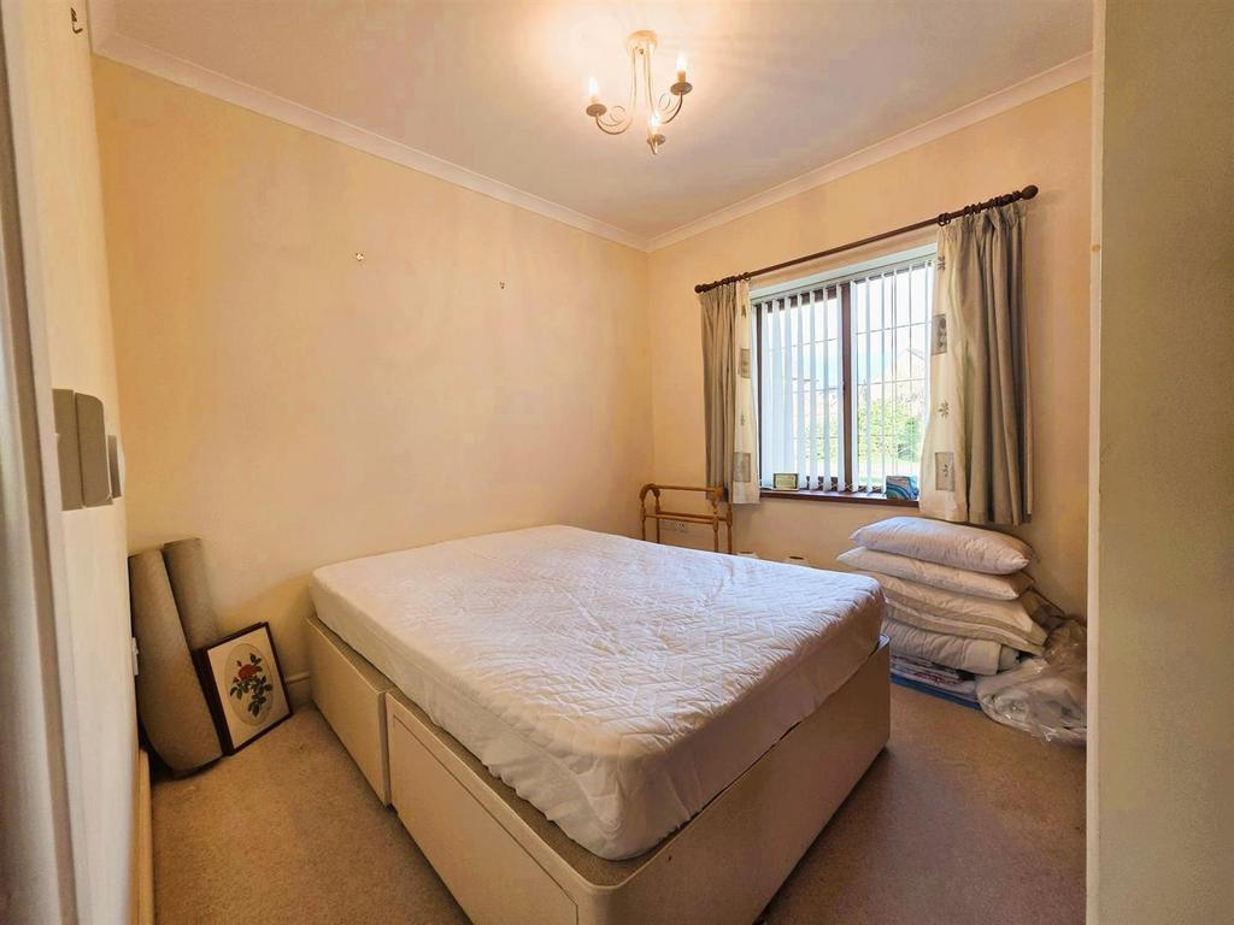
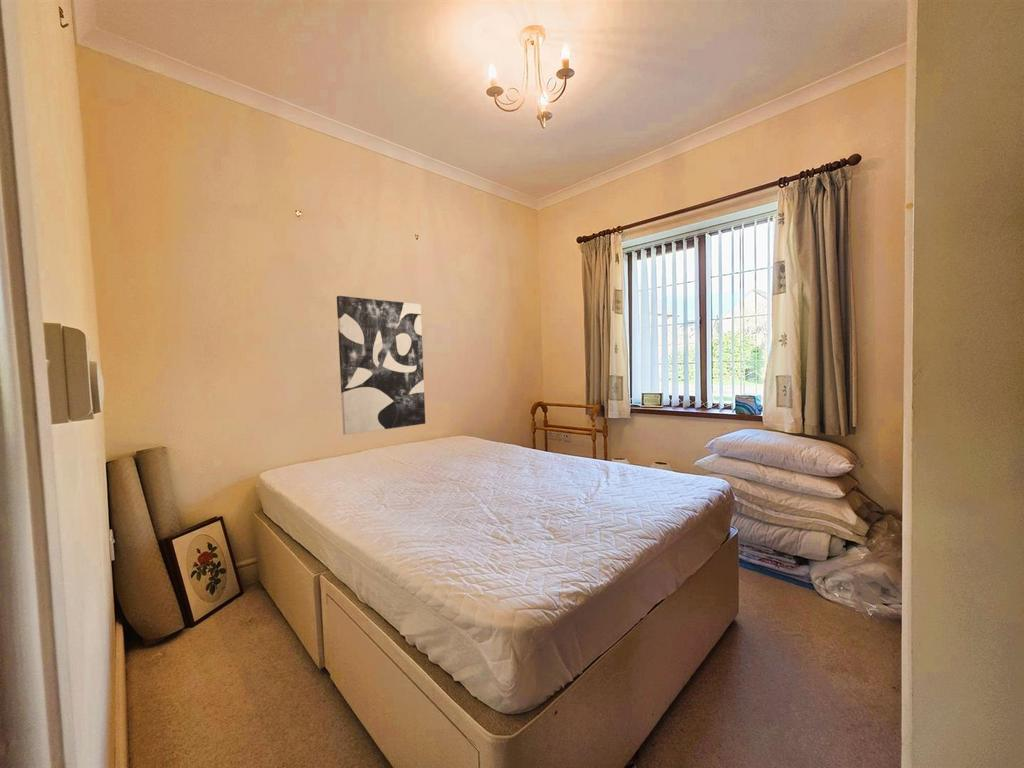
+ wall art (384, 365)
